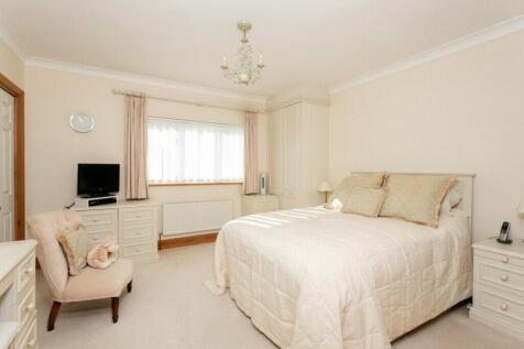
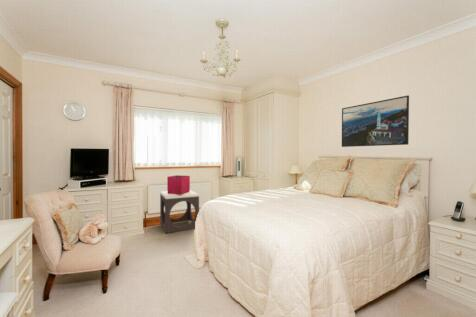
+ footstool (176, 203)
+ storage bin (178, 184)
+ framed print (371, 124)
